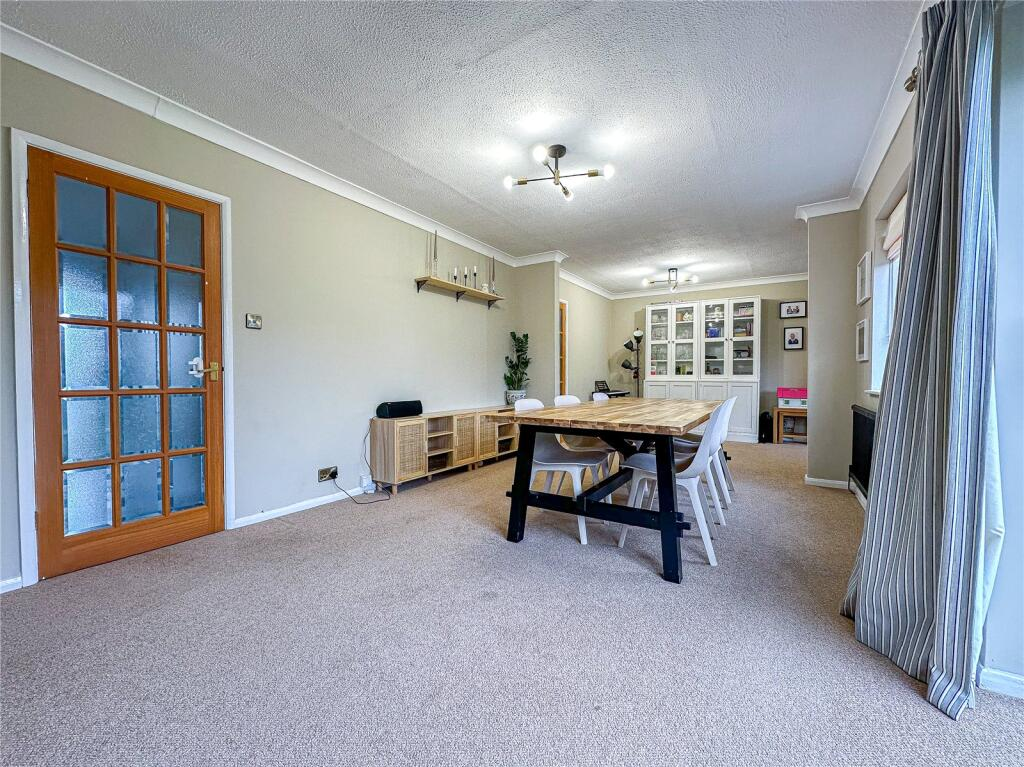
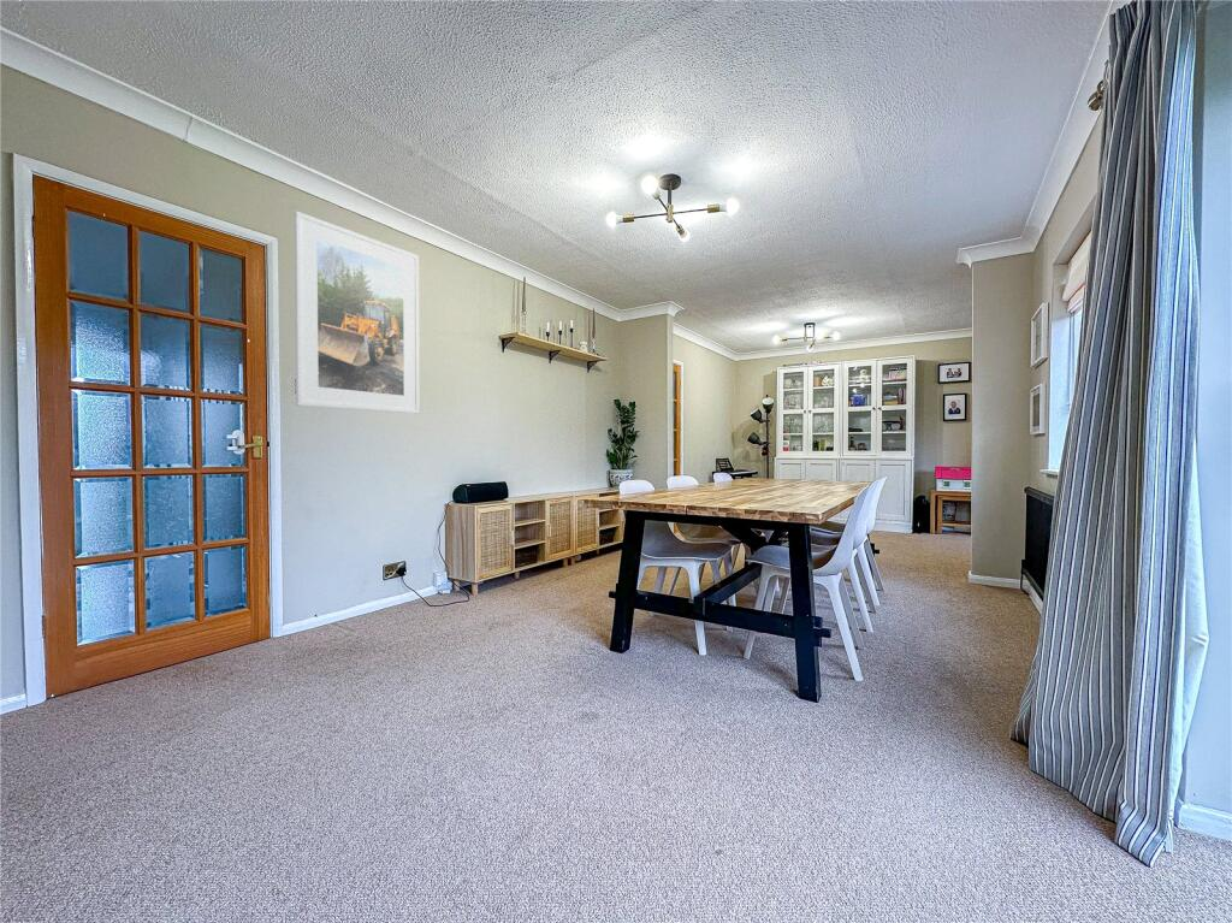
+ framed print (362, 323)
